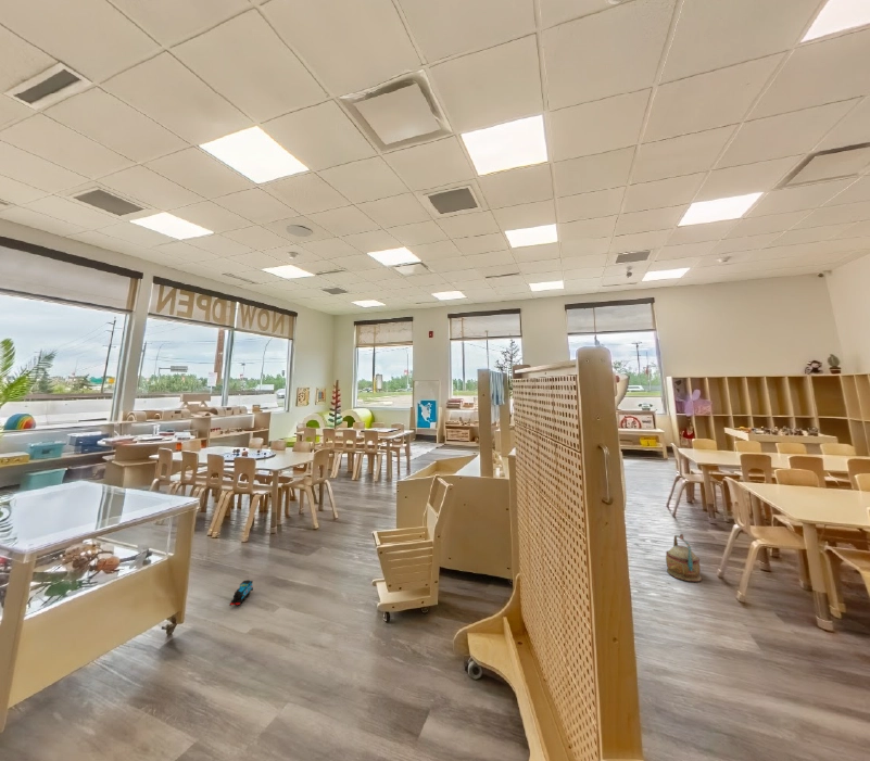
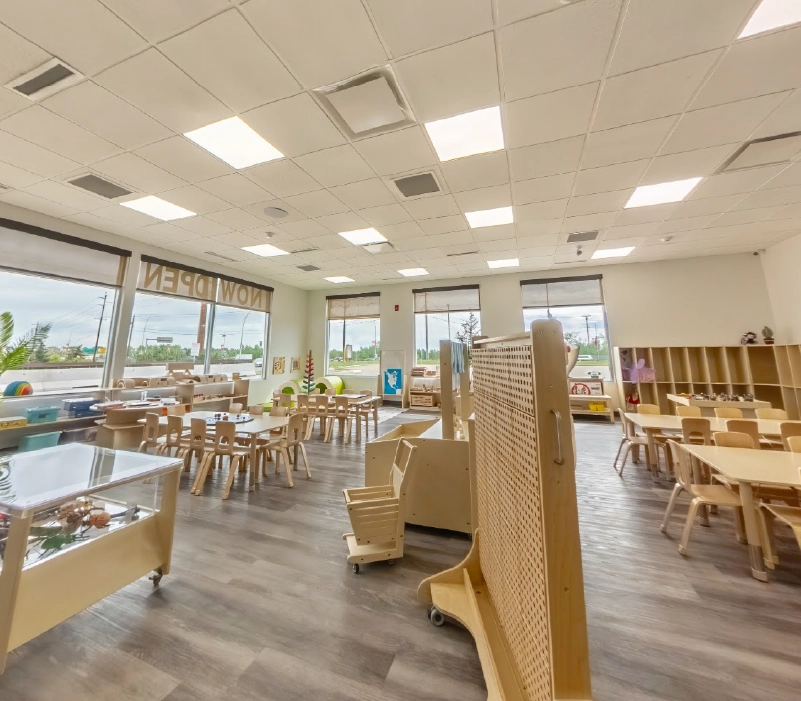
- basket (682, 554)
- toy train (241, 592)
